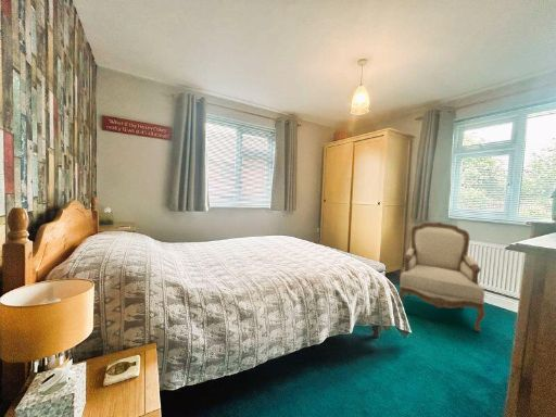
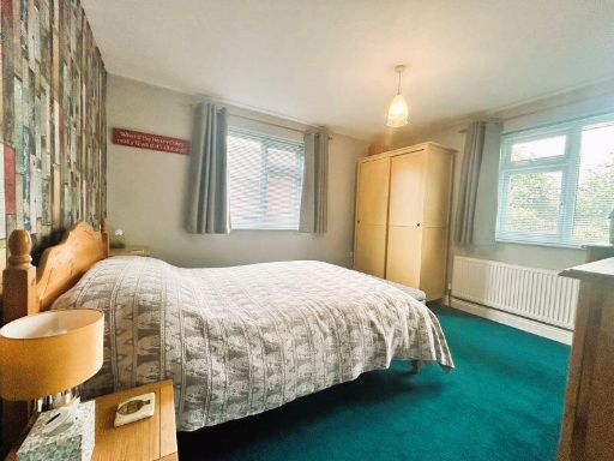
- armchair (438, 267)
